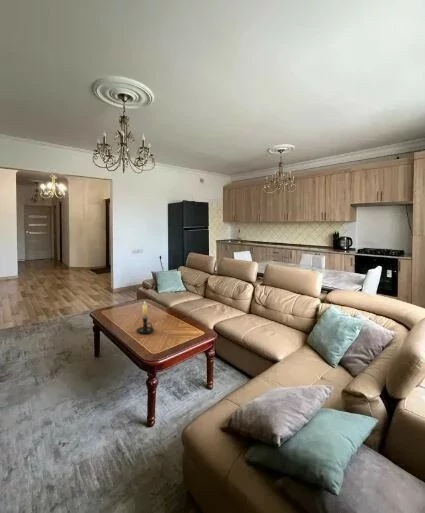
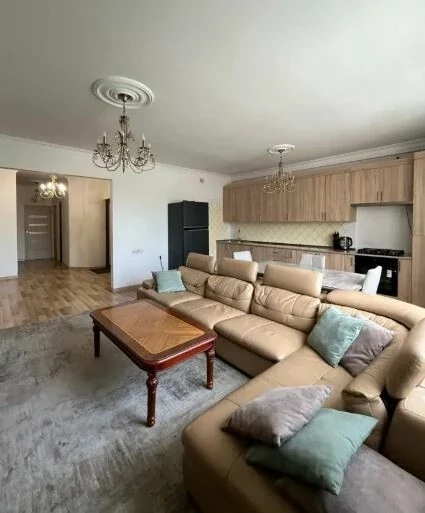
- candle holder (146, 316)
